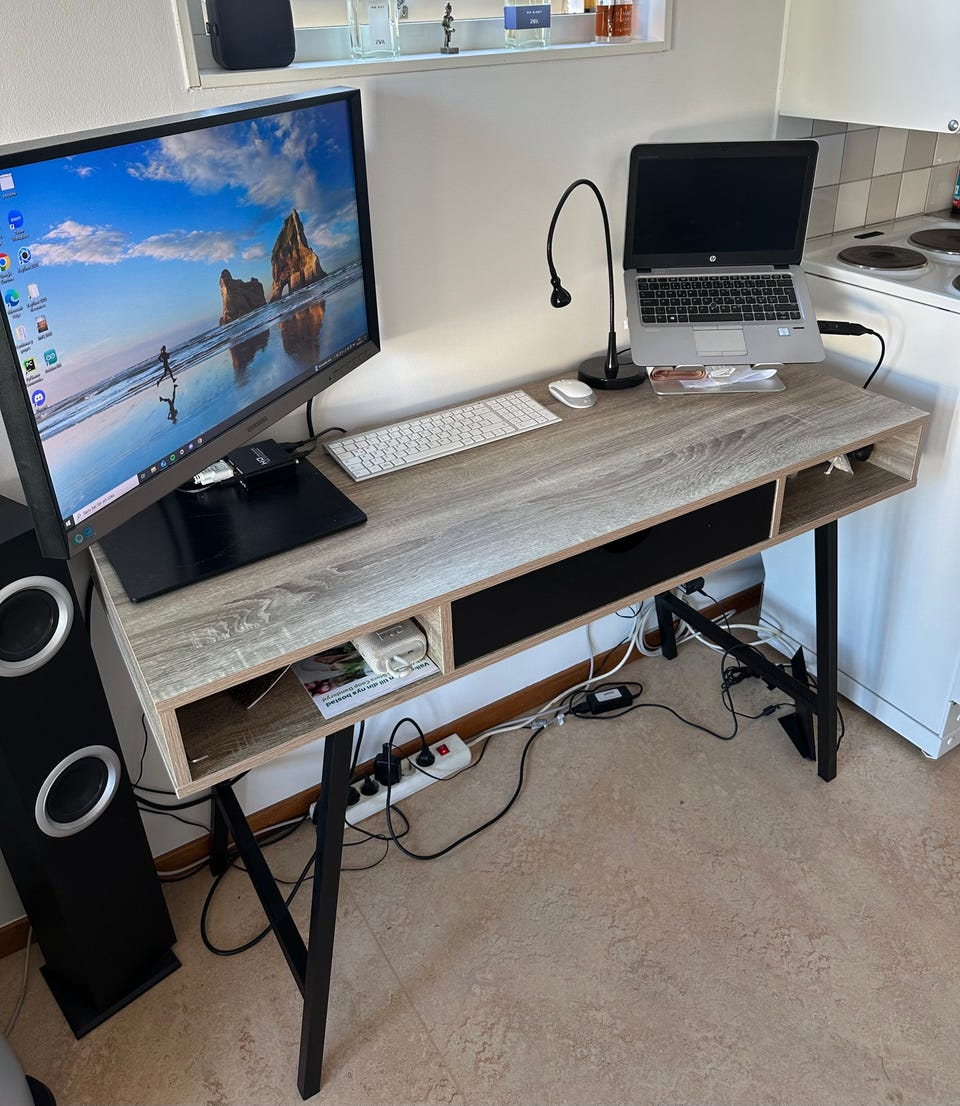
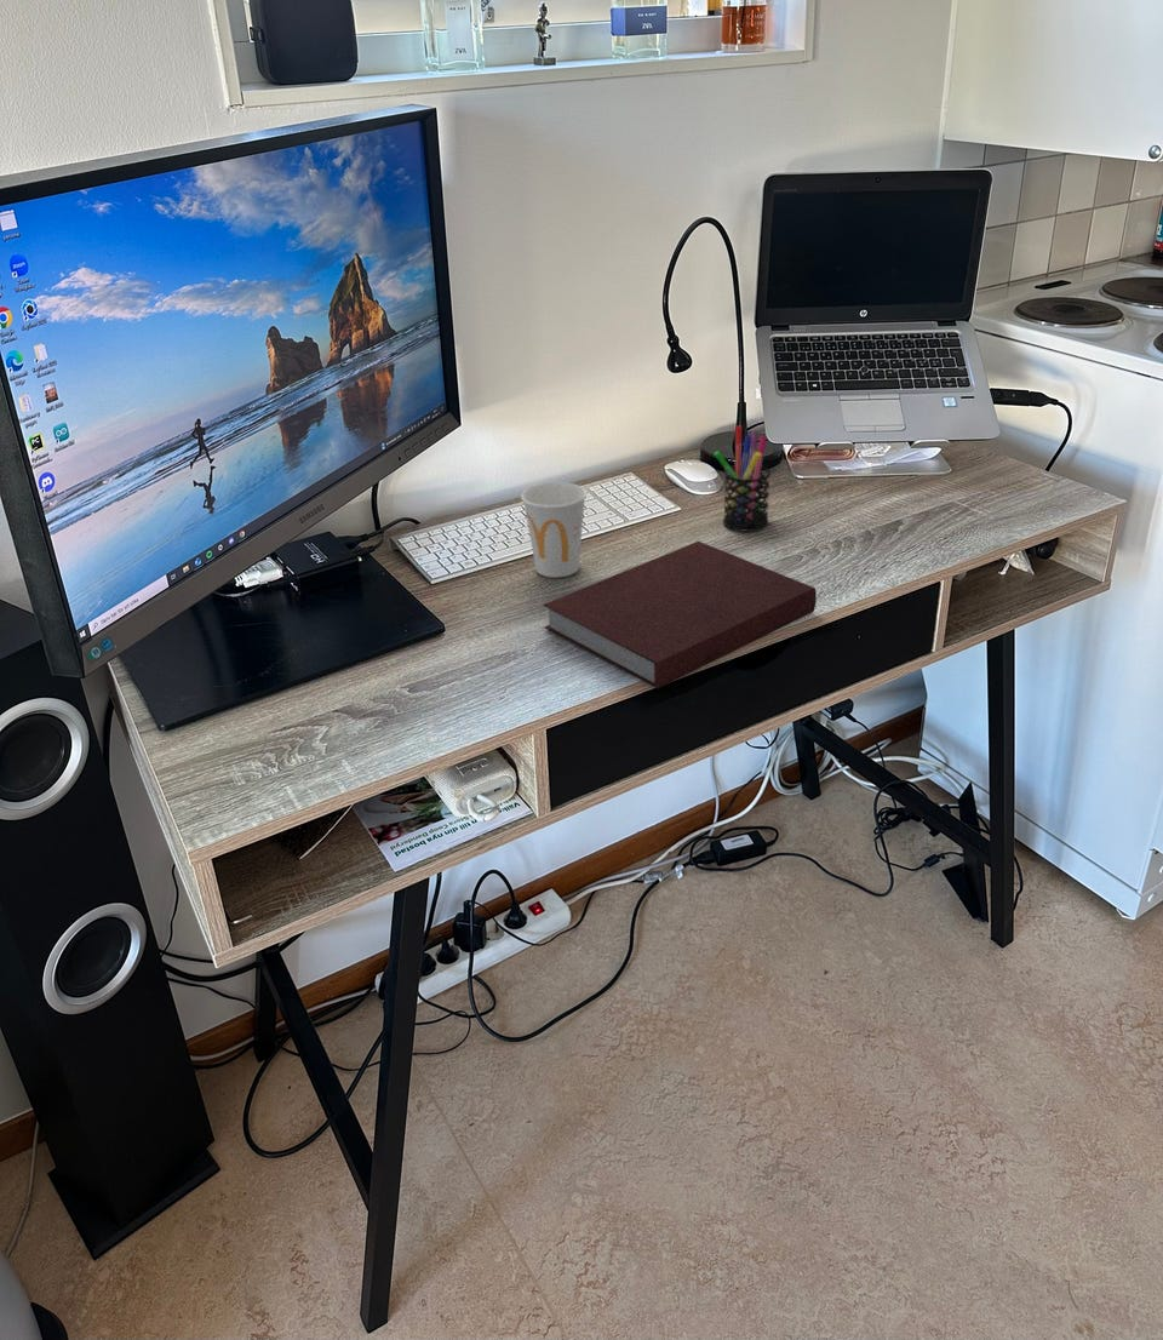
+ notebook (680, 608)
+ pen holder (740, 479)
+ cup (555, 531)
